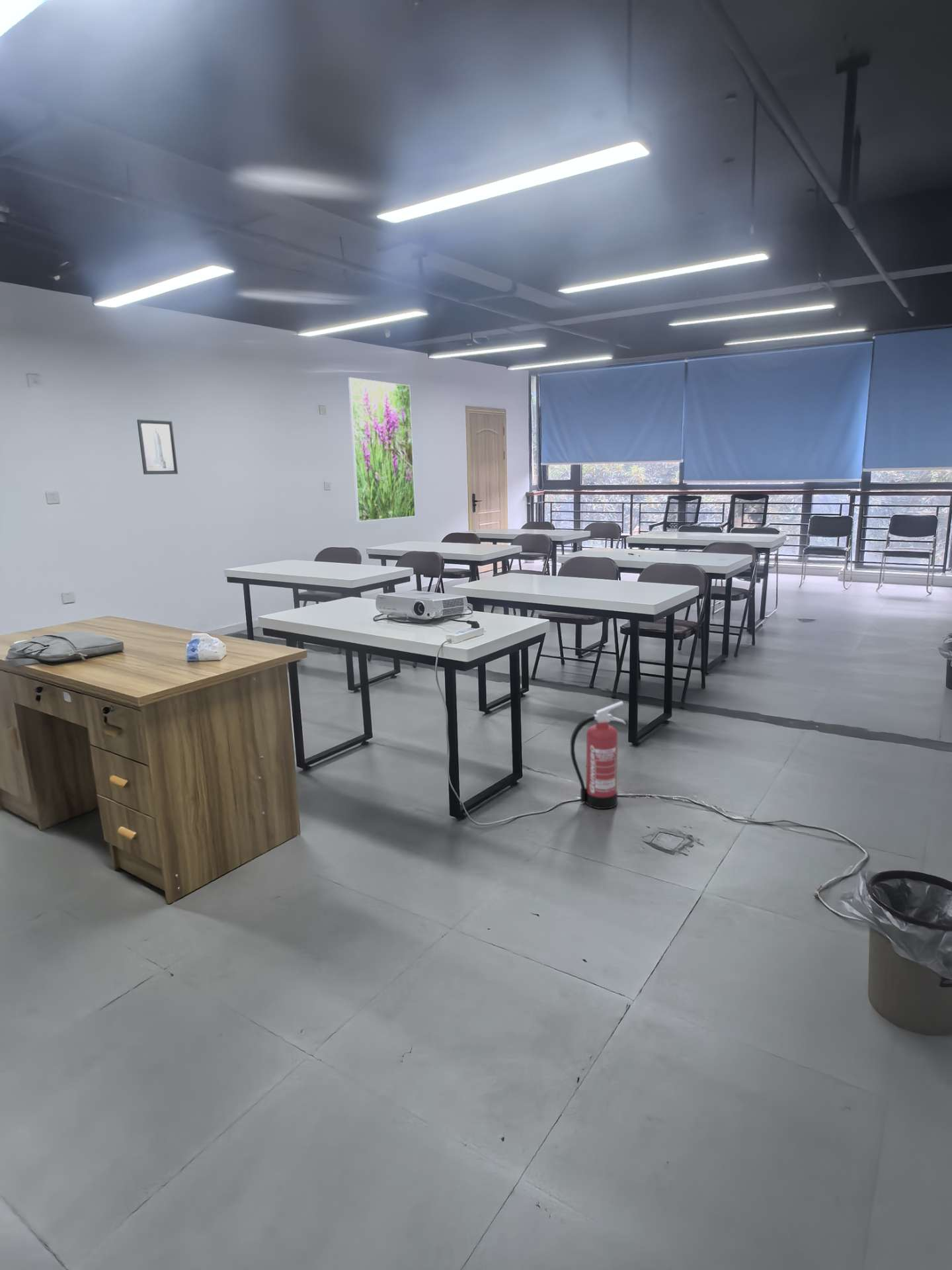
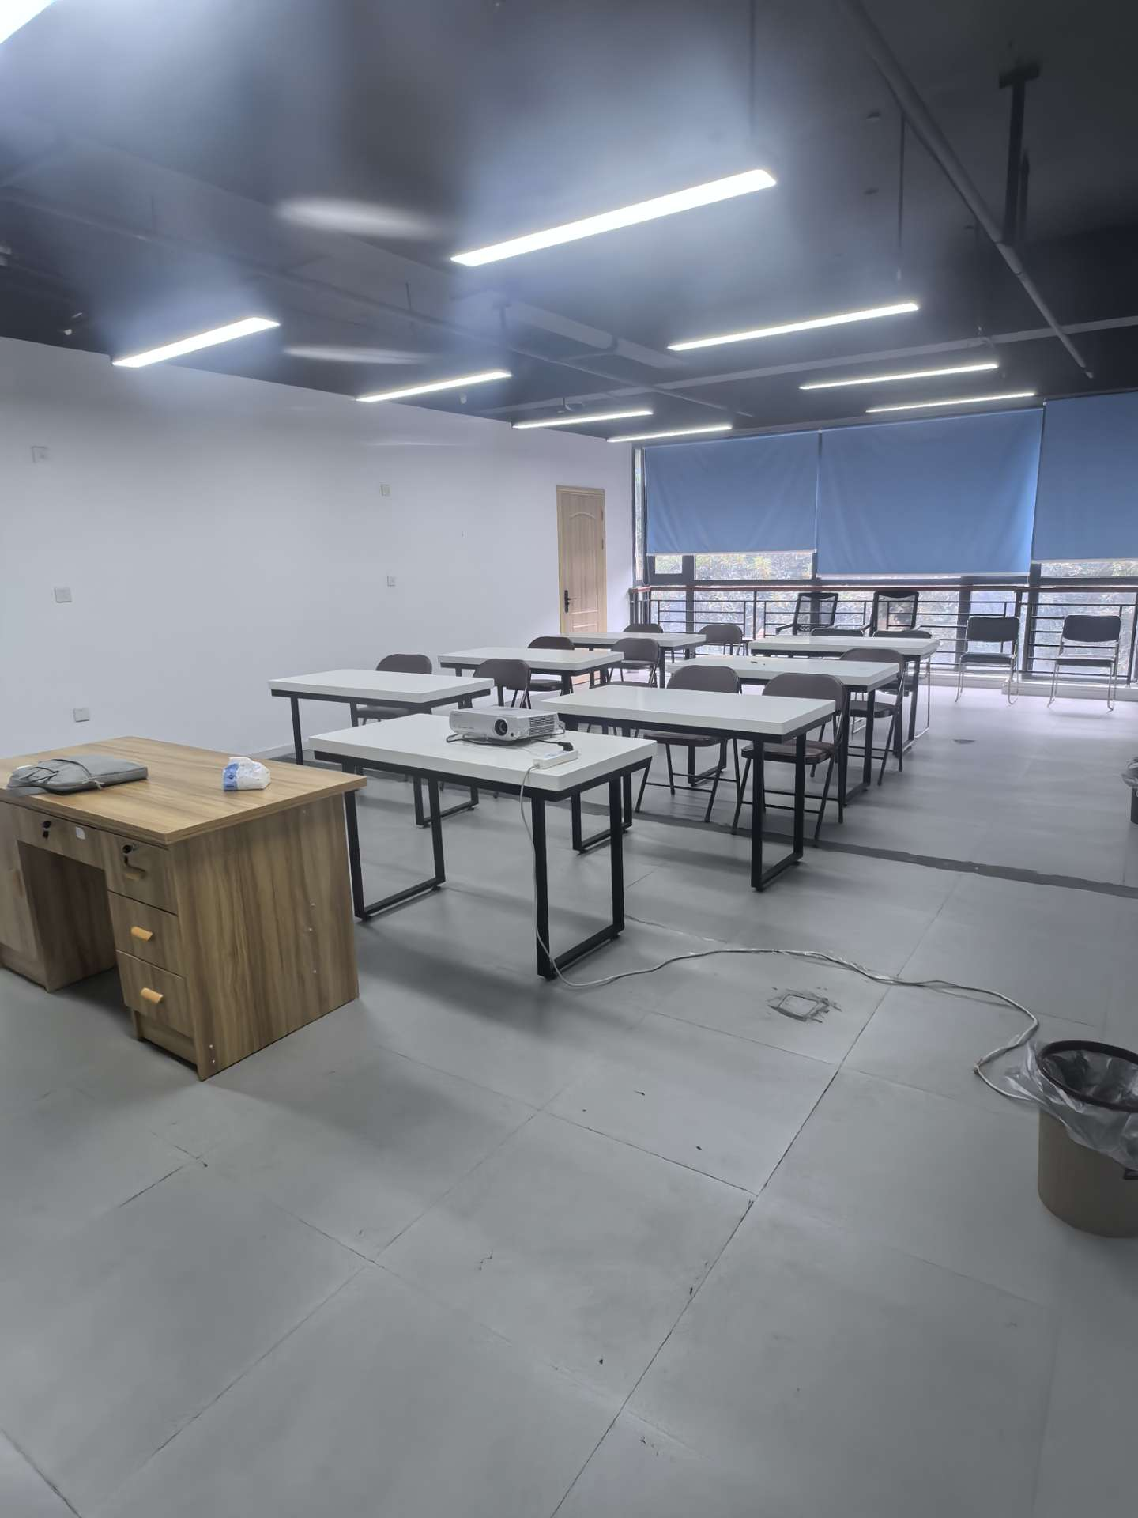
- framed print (383, 451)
- fire extinguisher (597, 753)
- wall art (158, 447)
